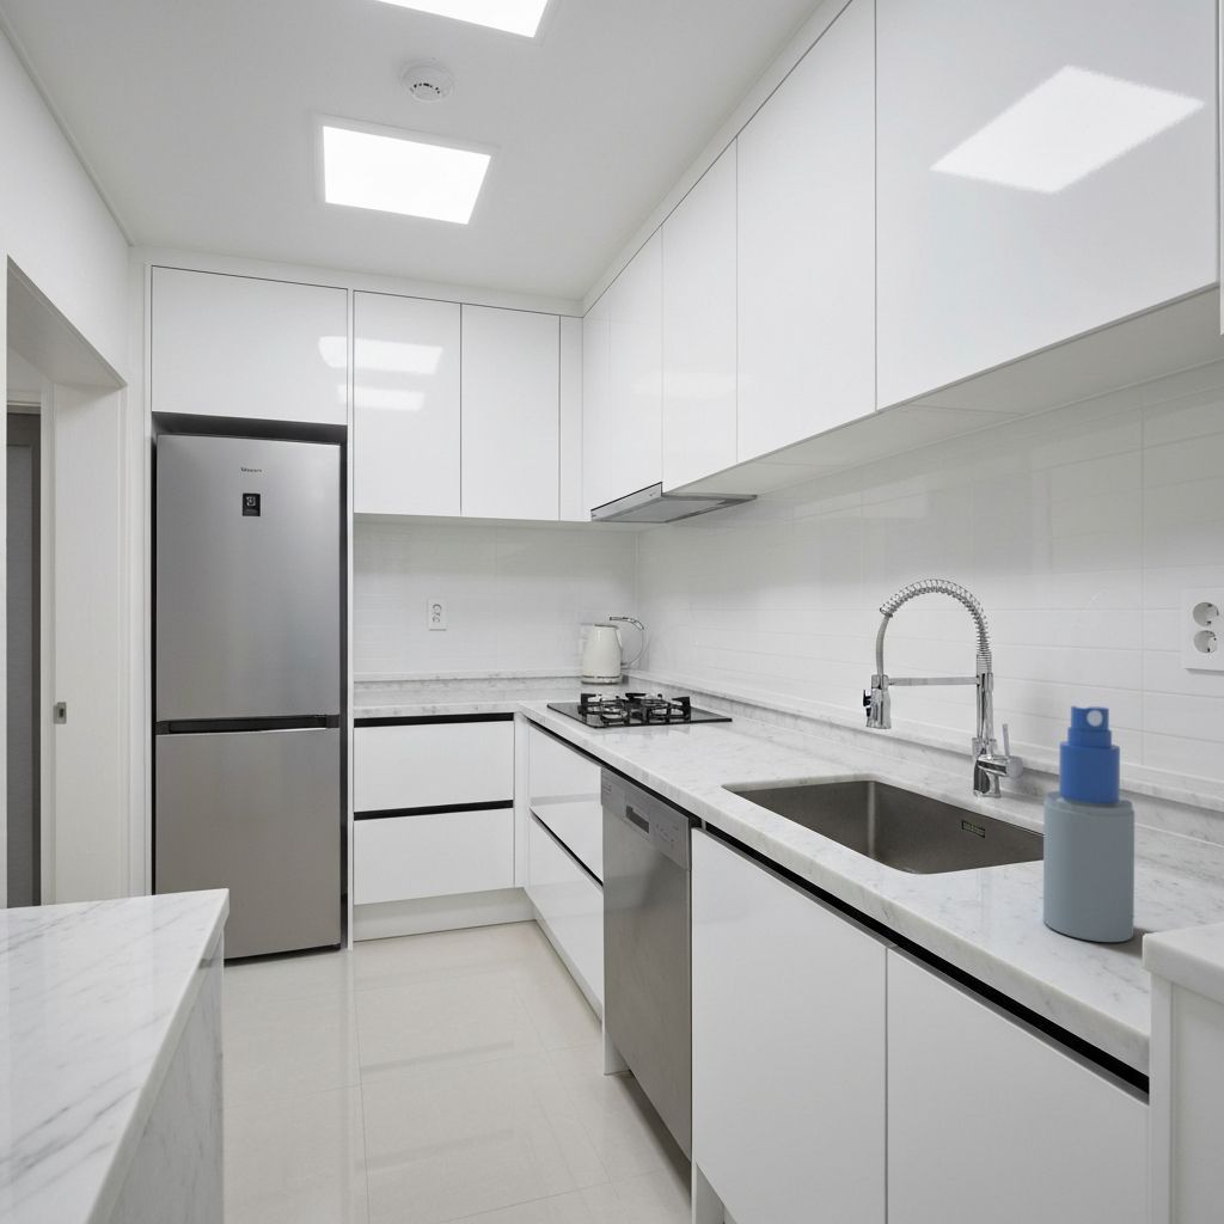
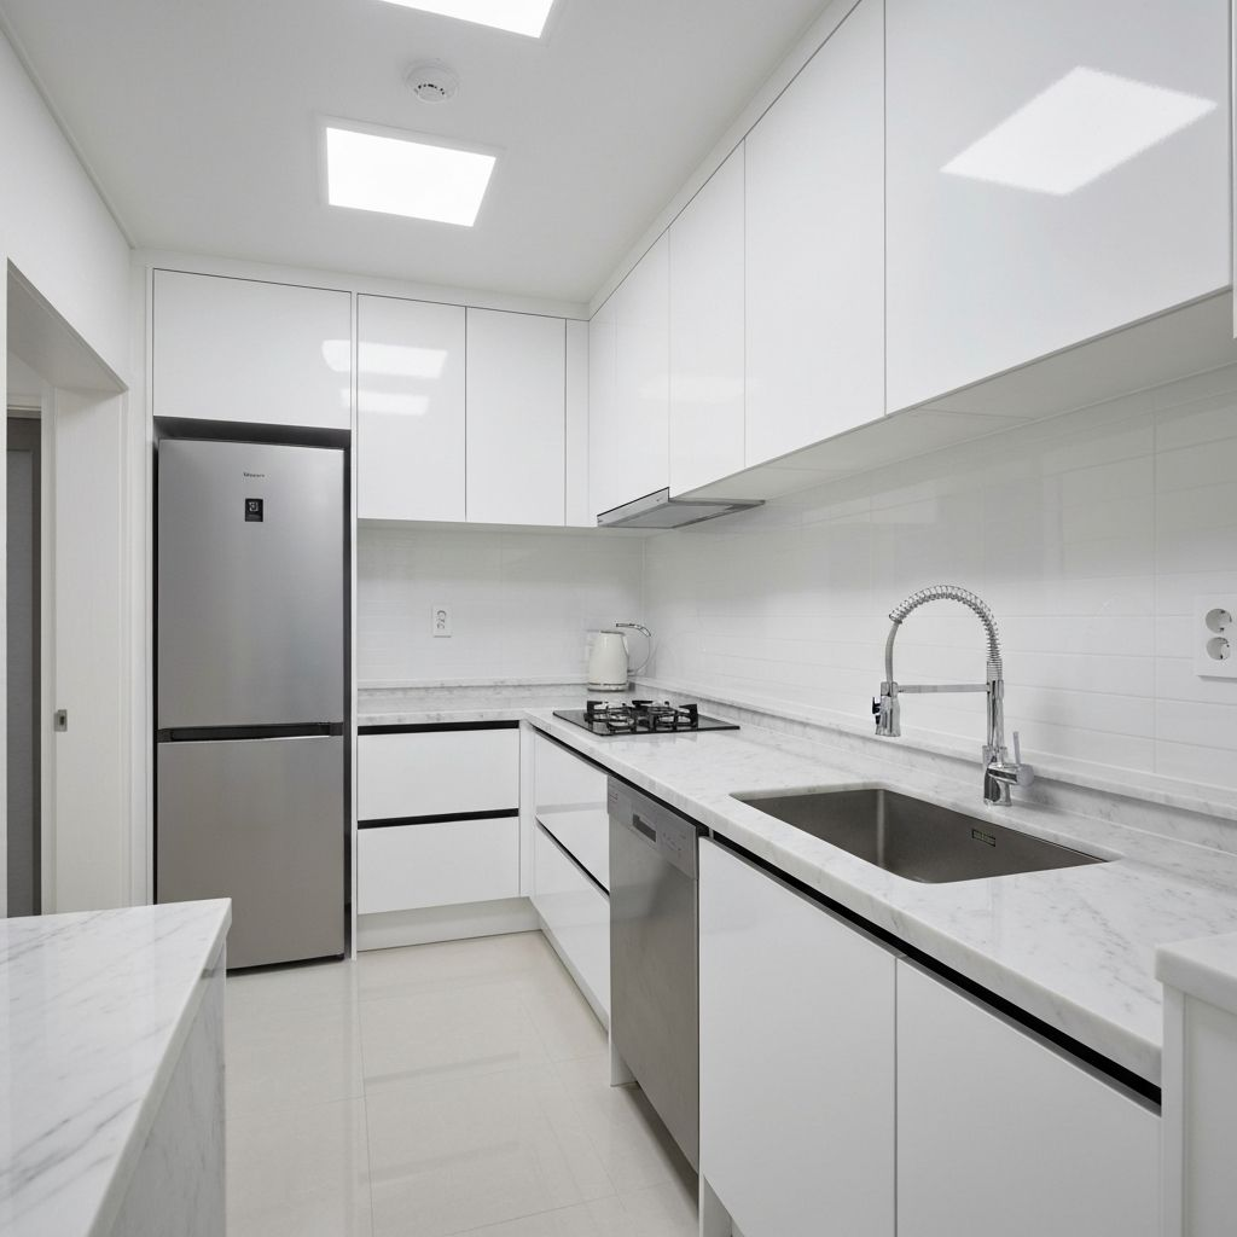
- spray bottle (1088, 816)
